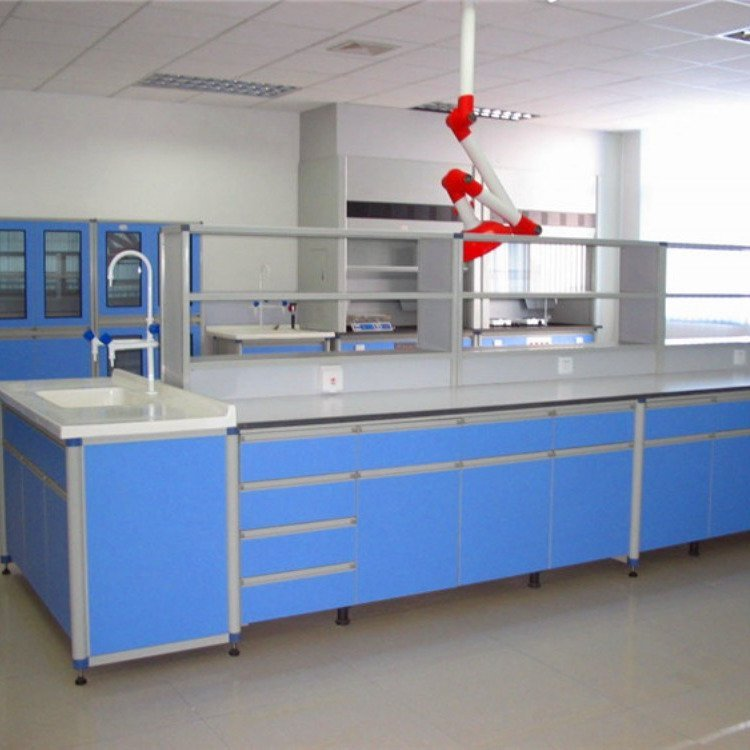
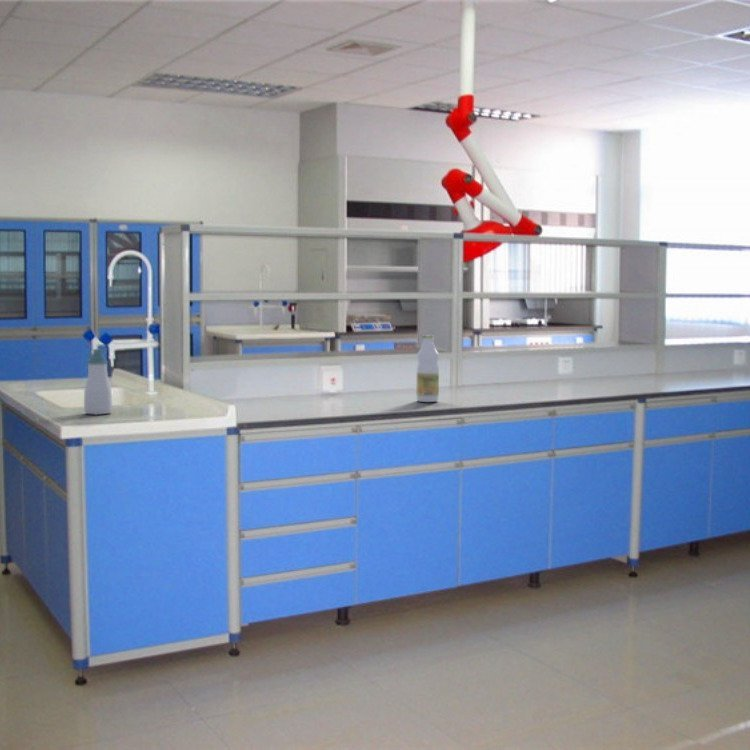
+ soap bottle (97, 381)
+ bottle (427, 368)
